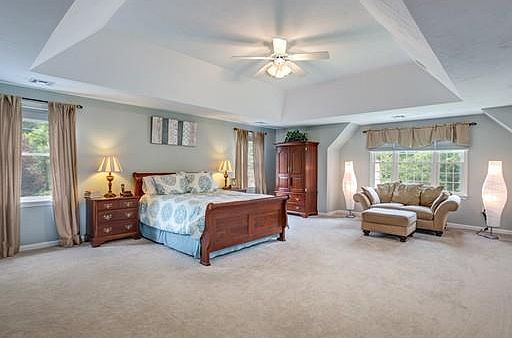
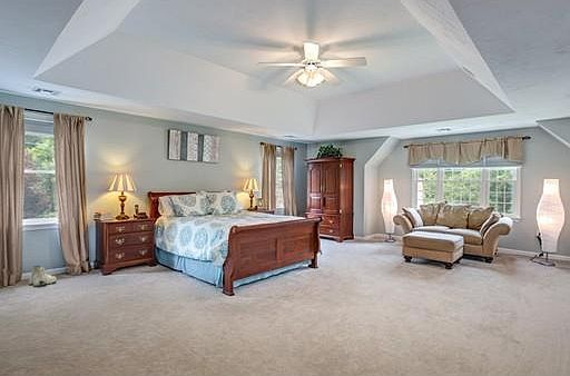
+ boots (42, 274)
